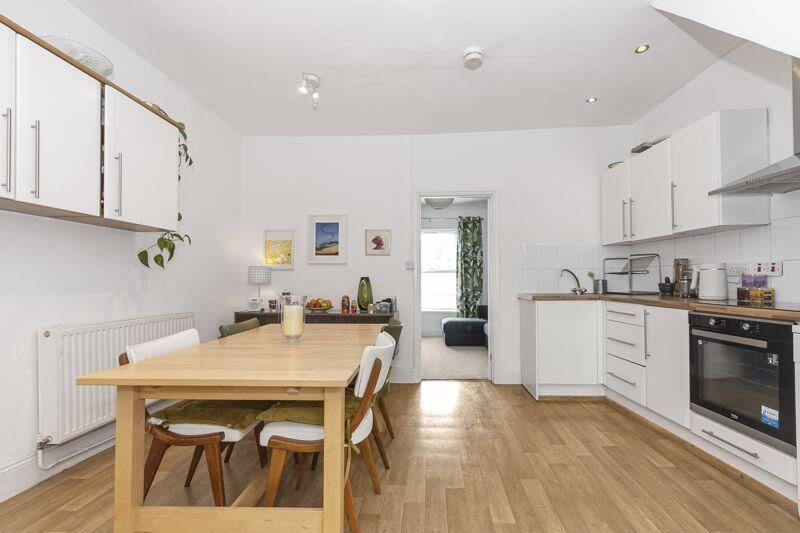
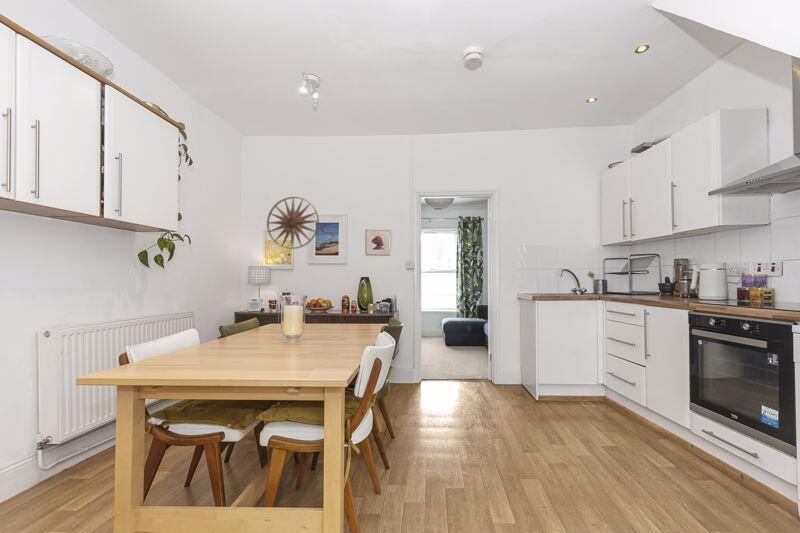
+ wall art (292, 222)
